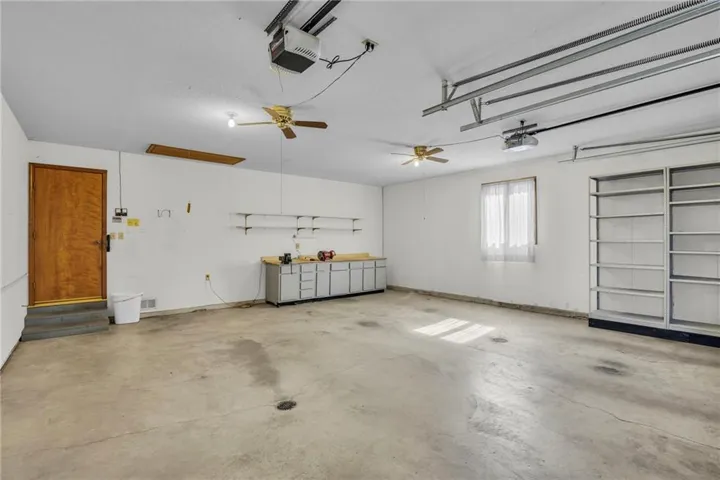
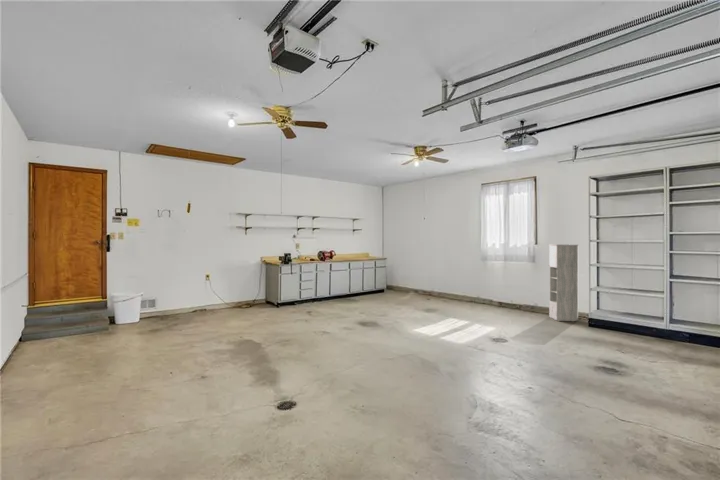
+ storage cabinet (562, 281)
